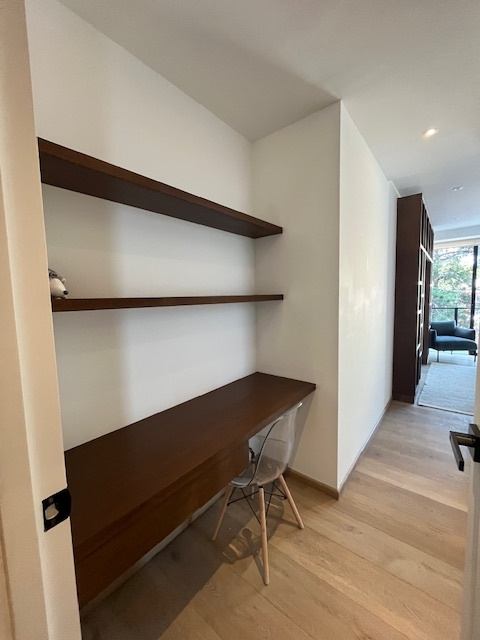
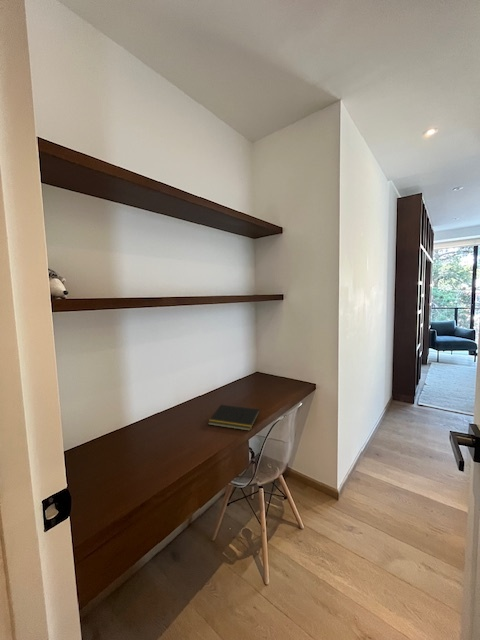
+ notepad (234, 416)
